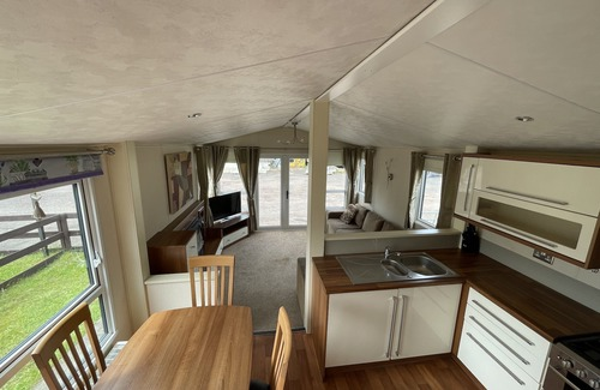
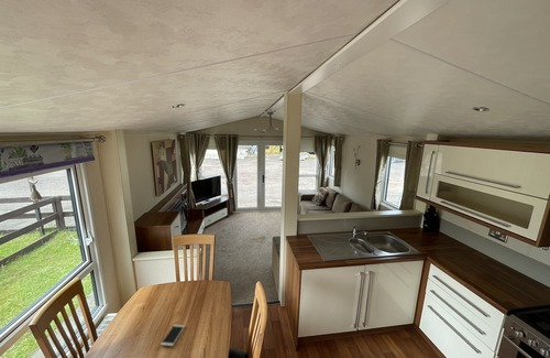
+ smartphone (173, 335)
